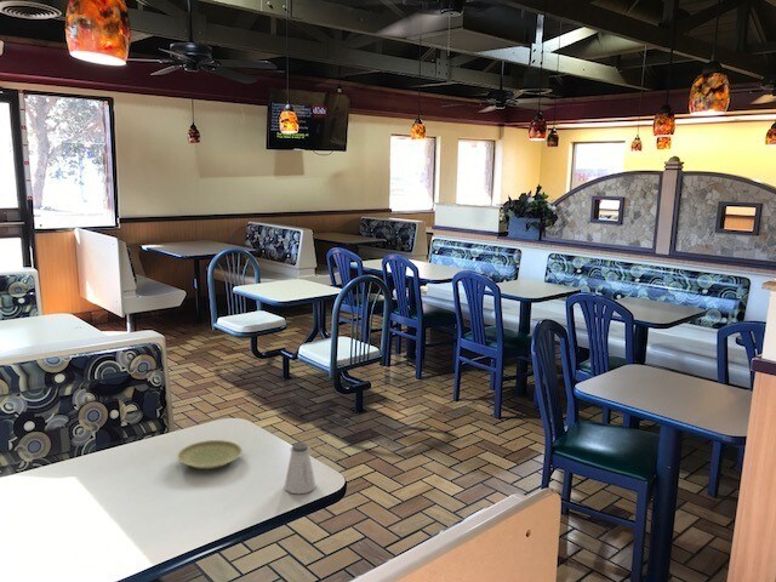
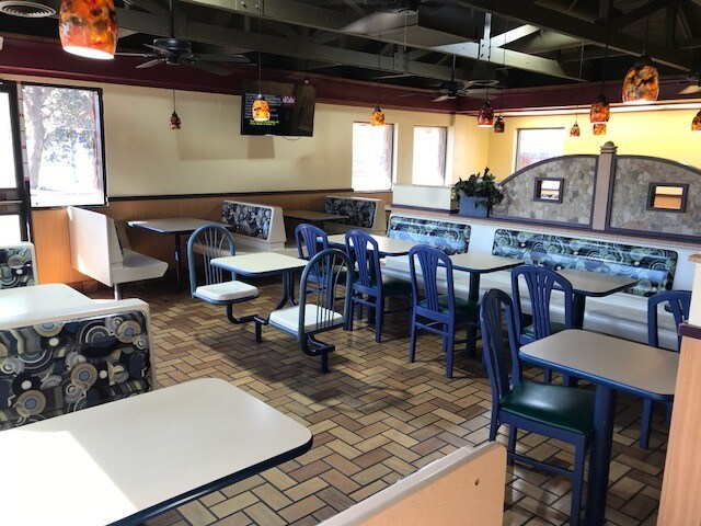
- saltshaker (299, 466)
- plate (210, 456)
